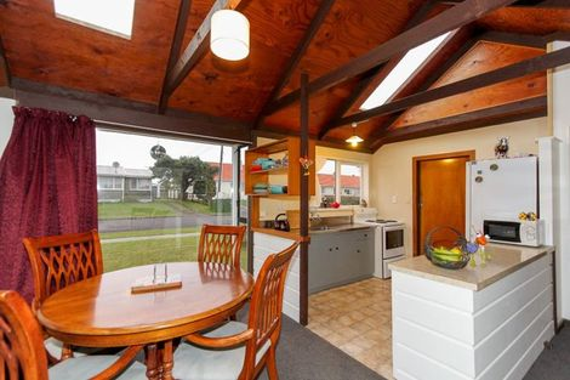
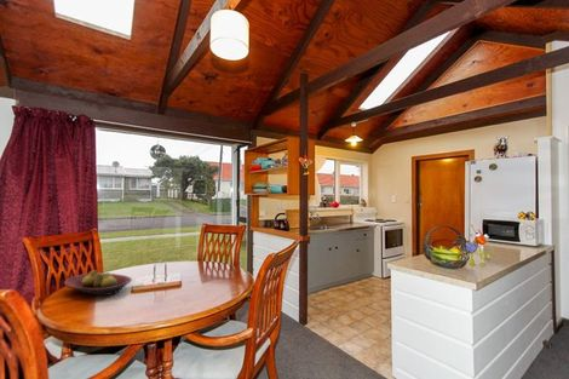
+ fruit bowl (98, 281)
